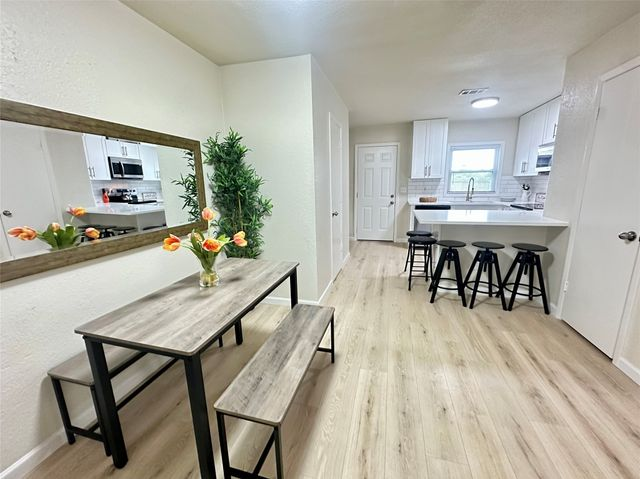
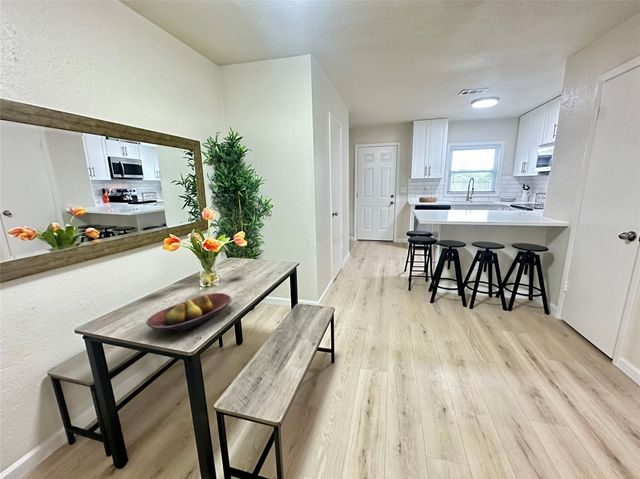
+ fruit bowl (193, 309)
